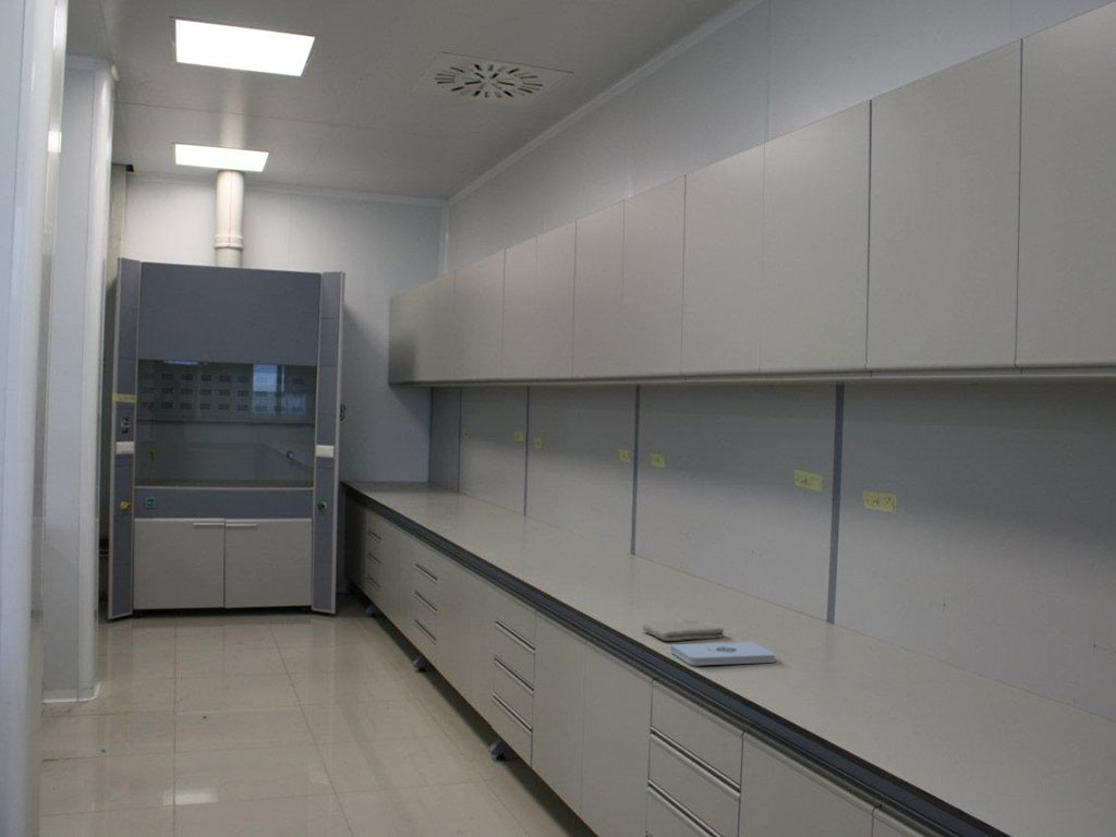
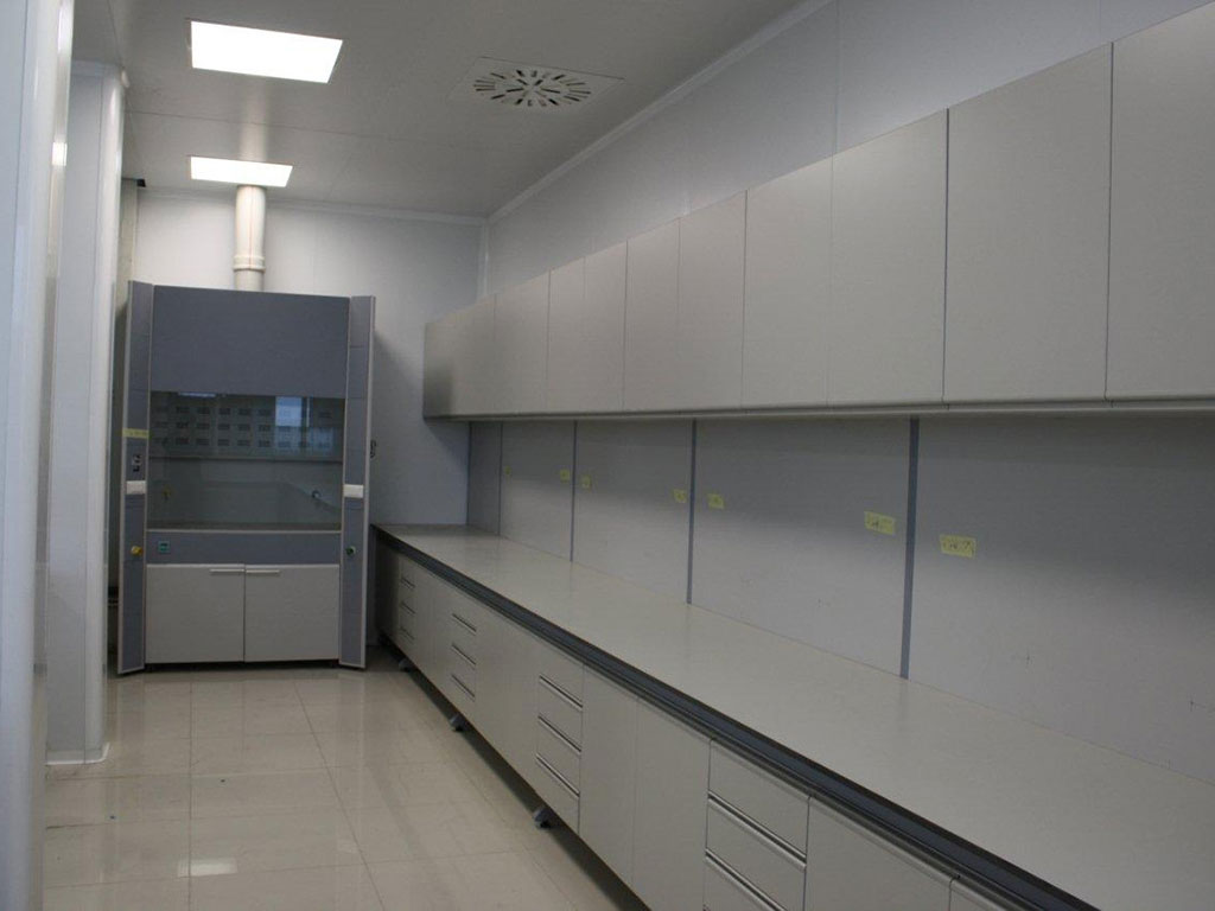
- notepad (723, 653)
- washcloth (683, 629)
